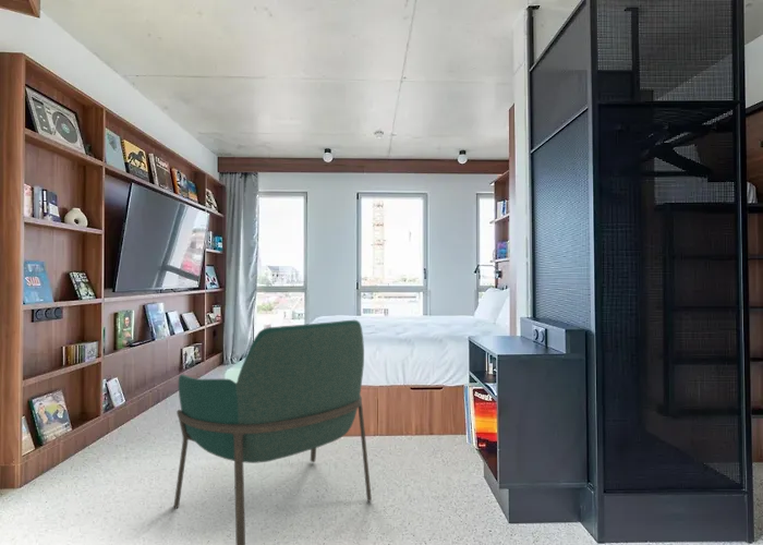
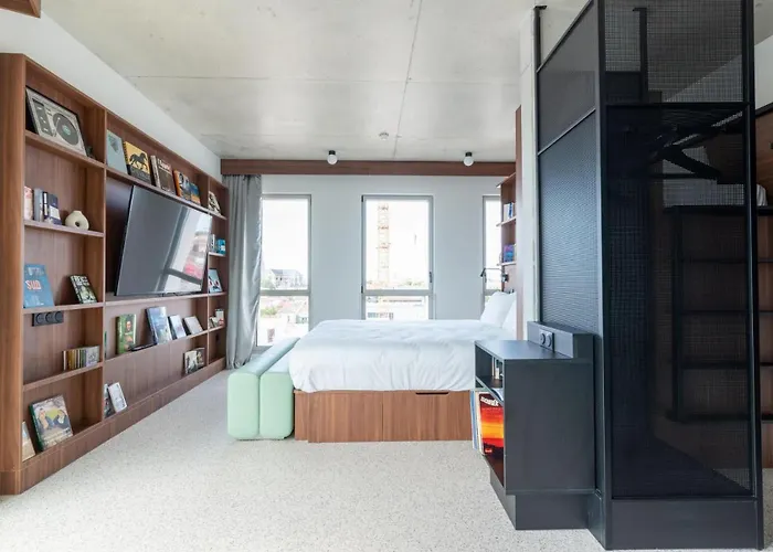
- armchair (277, 408)
